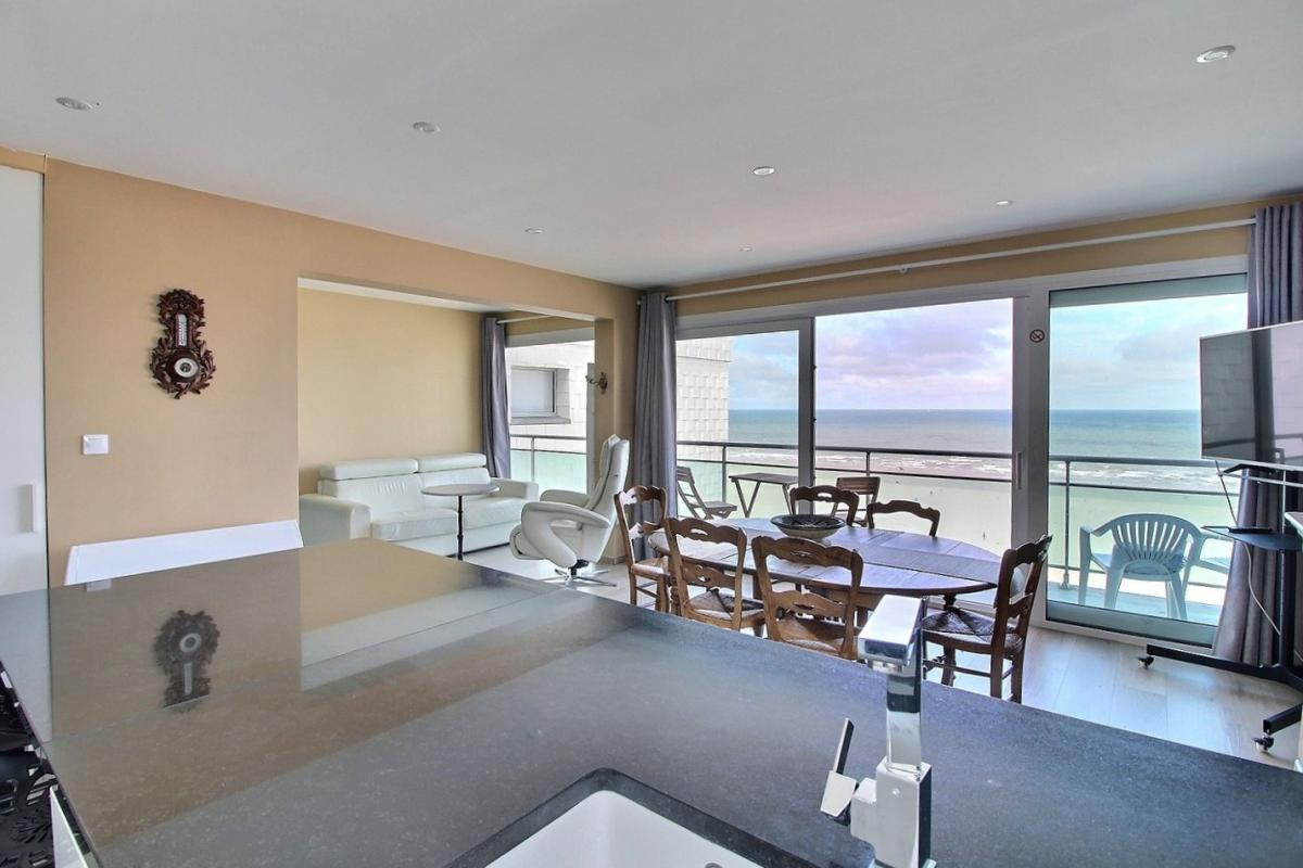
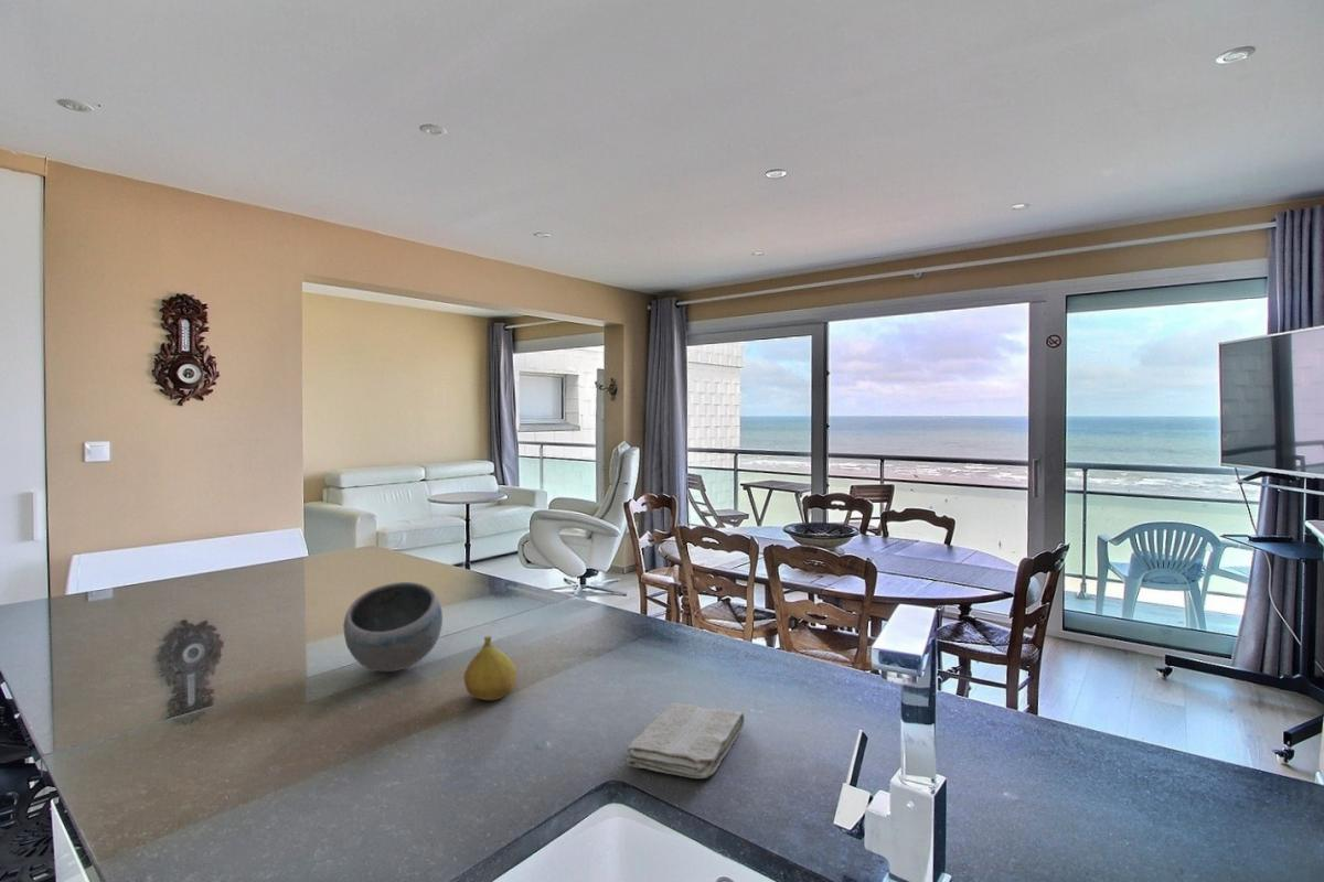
+ washcloth (687, 734)
+ fruit (490, 665)
+ bowl (394, 627)
